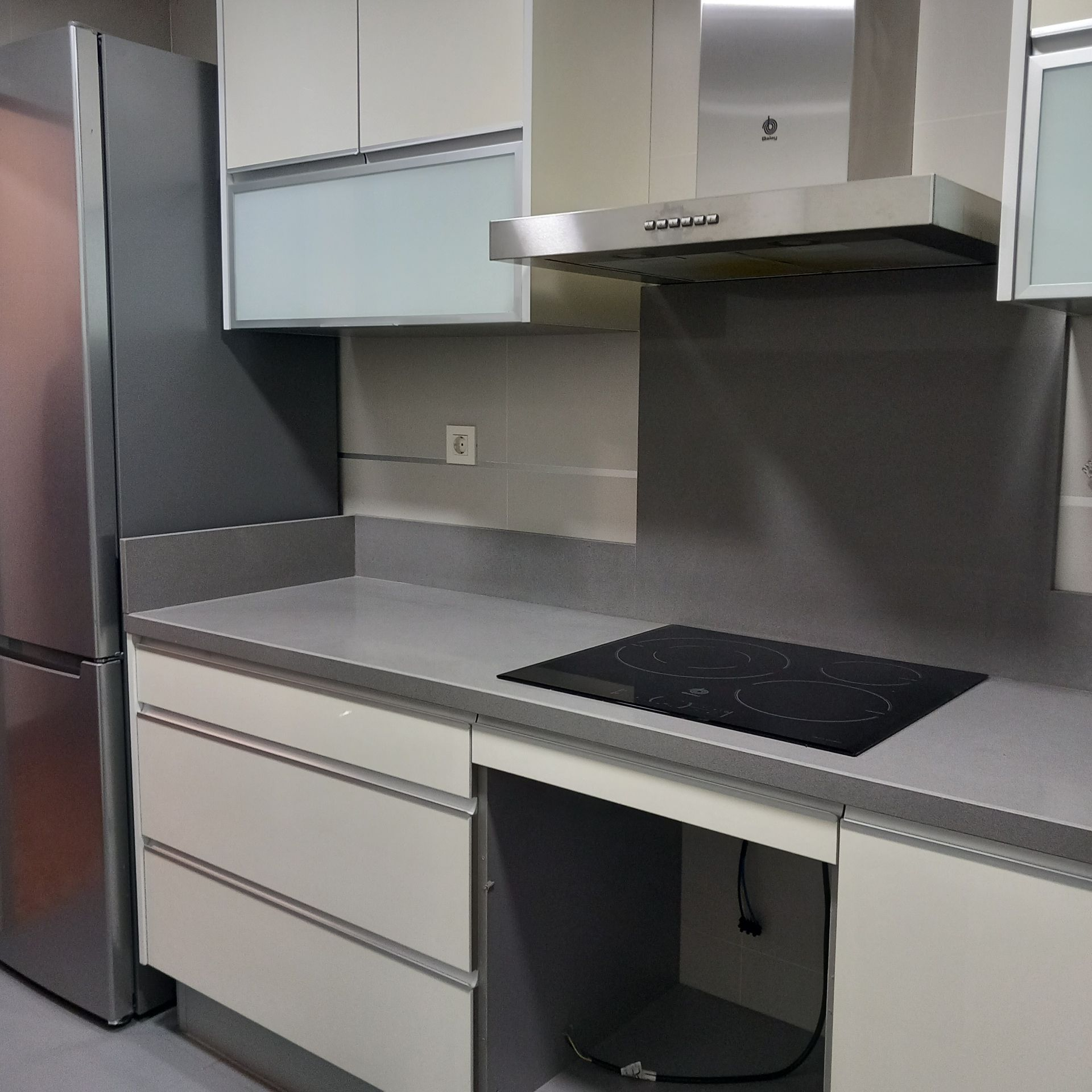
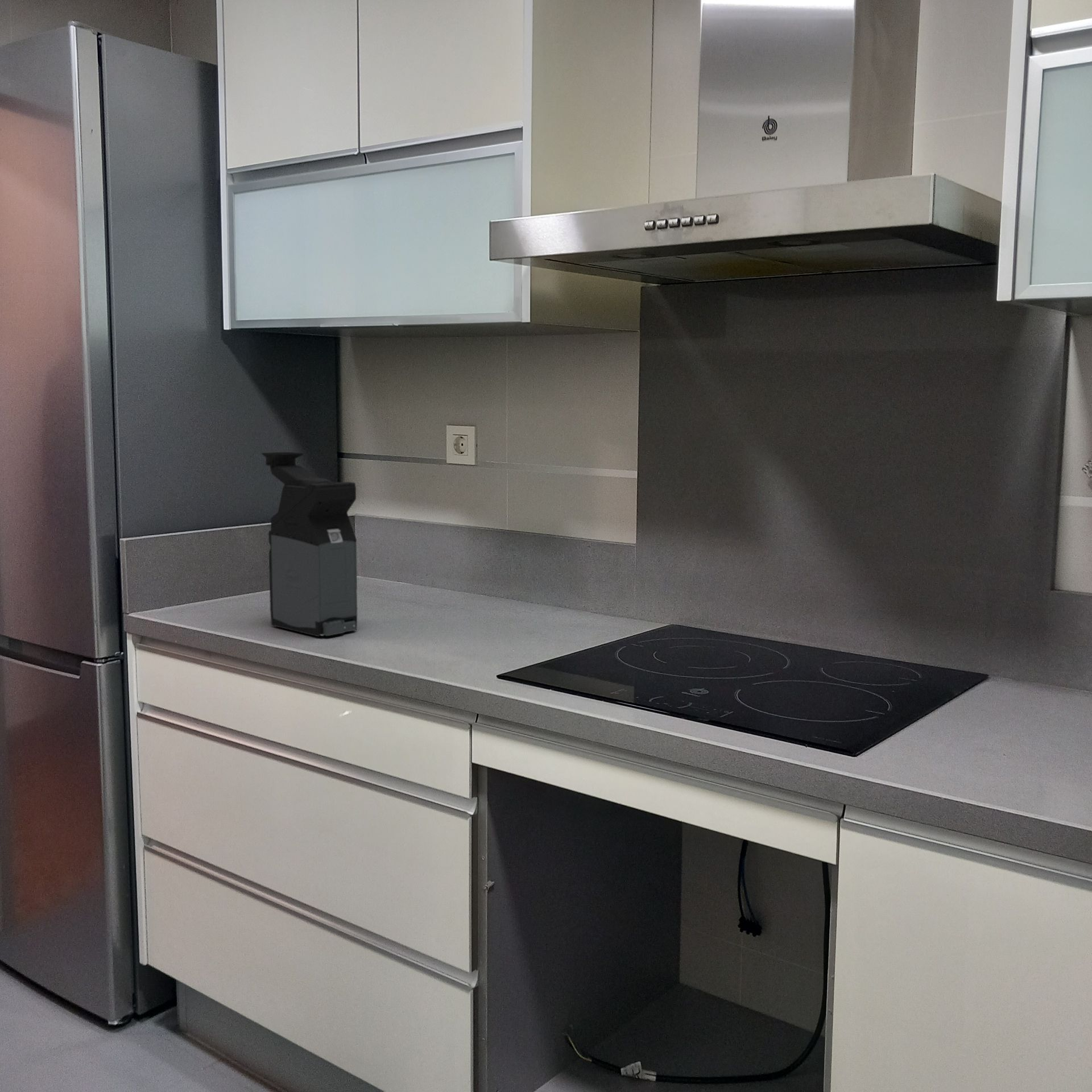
+ coffee maker (308, 541)
